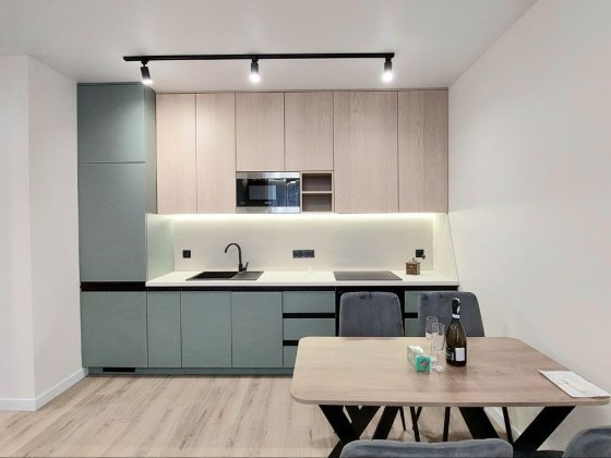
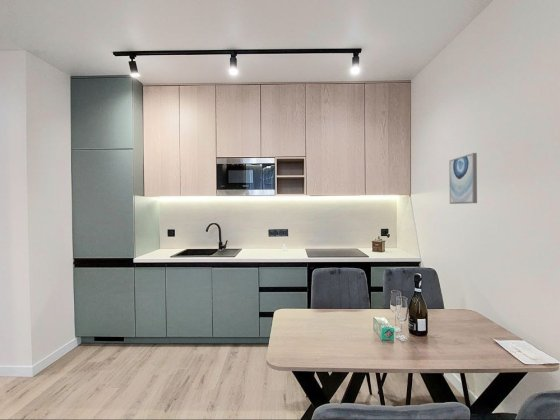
+ wall art (462, 180)
